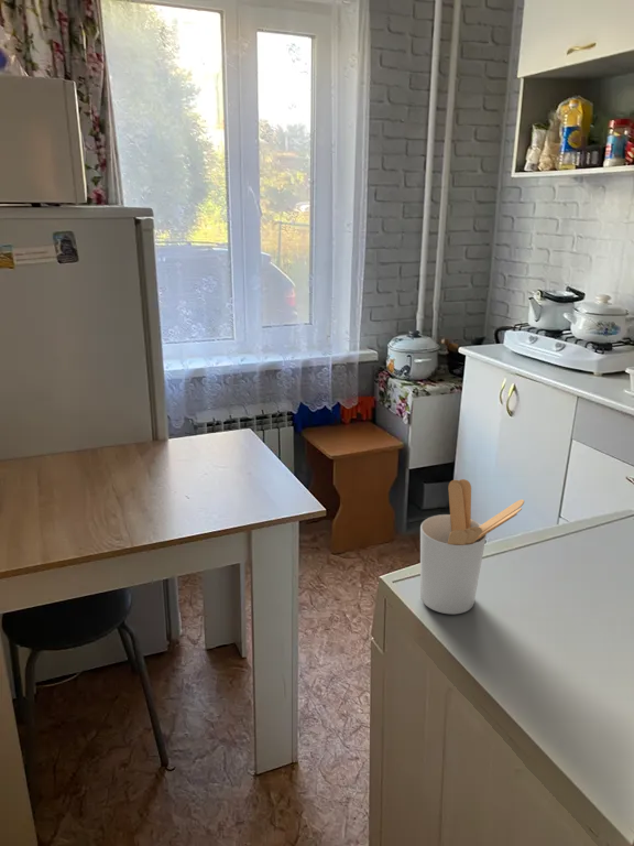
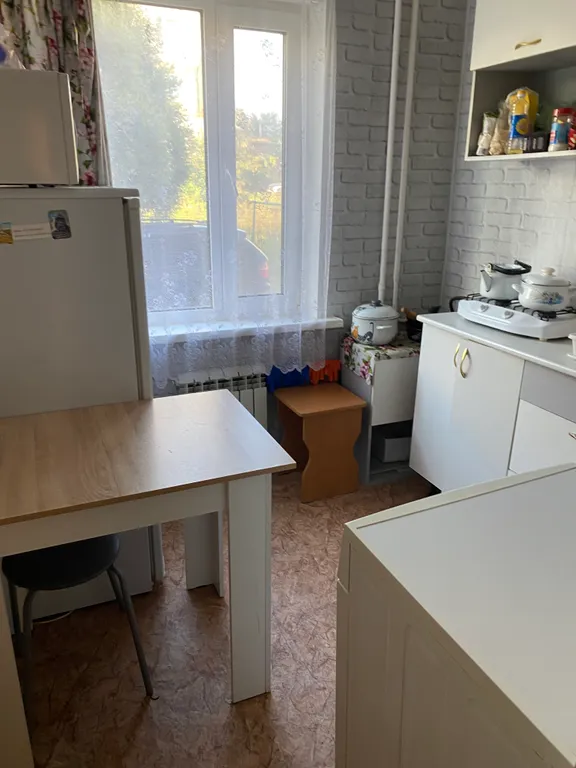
- utensil holder (469, 550)
